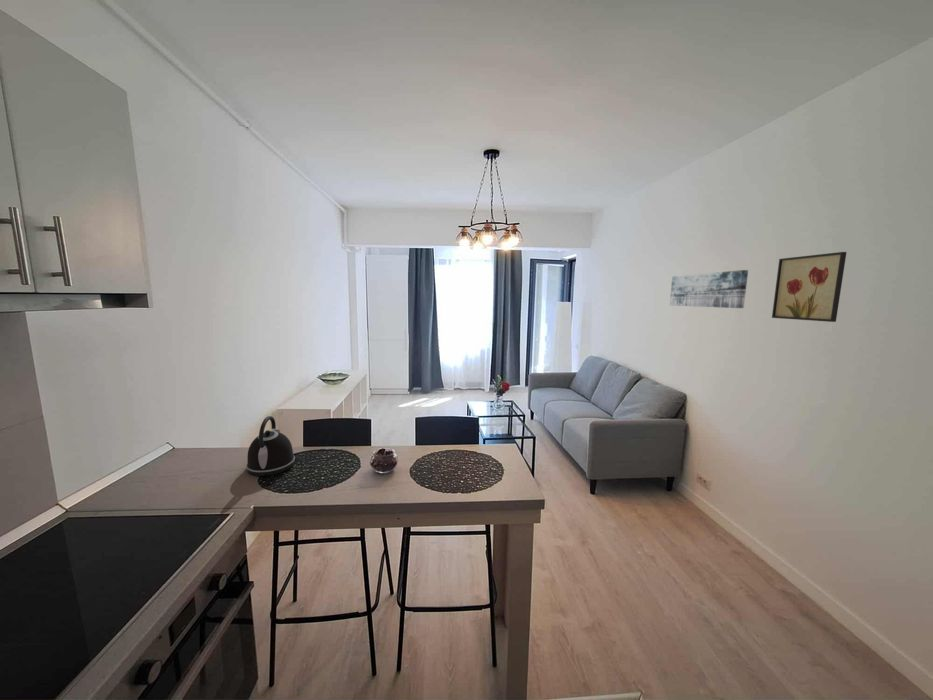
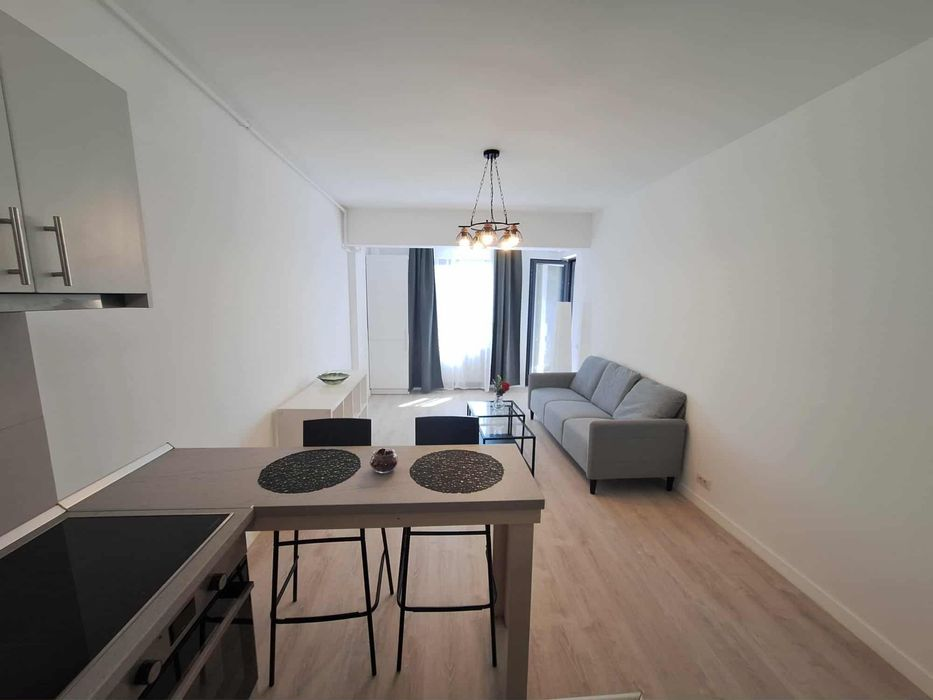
- wall art (806, 288)
- wall art (703, 290)
- kettle (269, 441)
